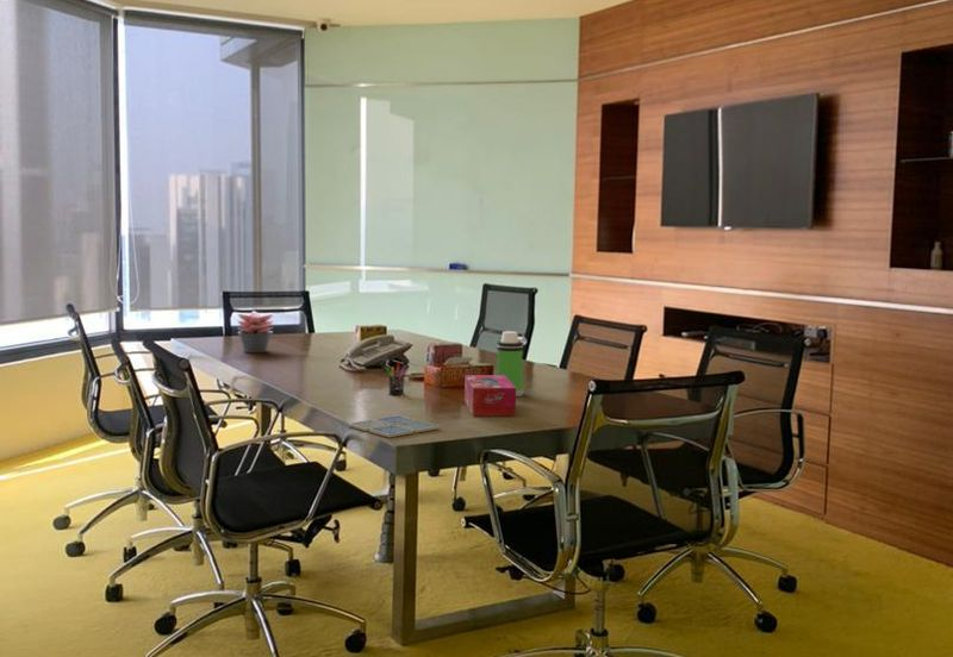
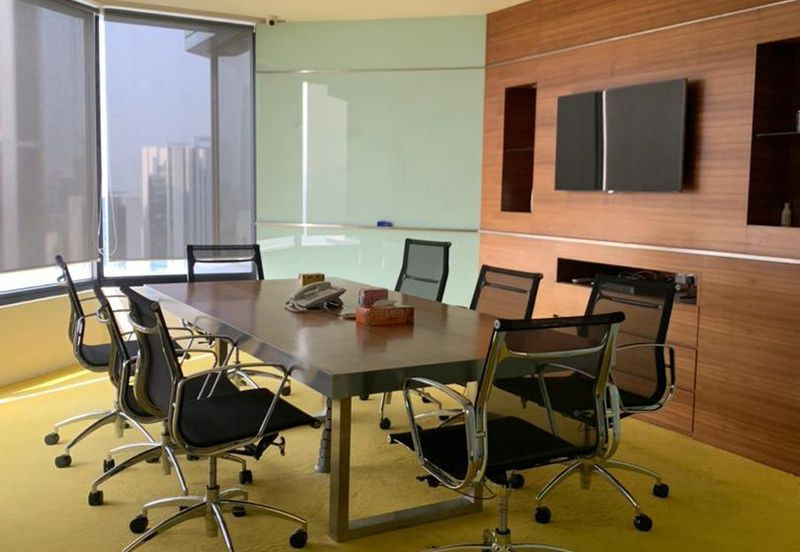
- drink coaster (393, 425)
- tissue box (488, 394)
- pen holder (394, 377)
- succulent plant (255, 332)
- water bottle (510, 363)
